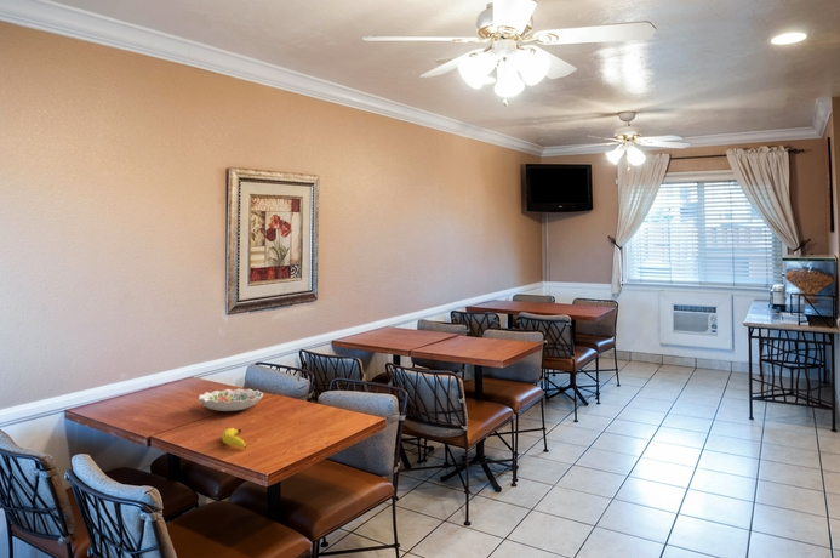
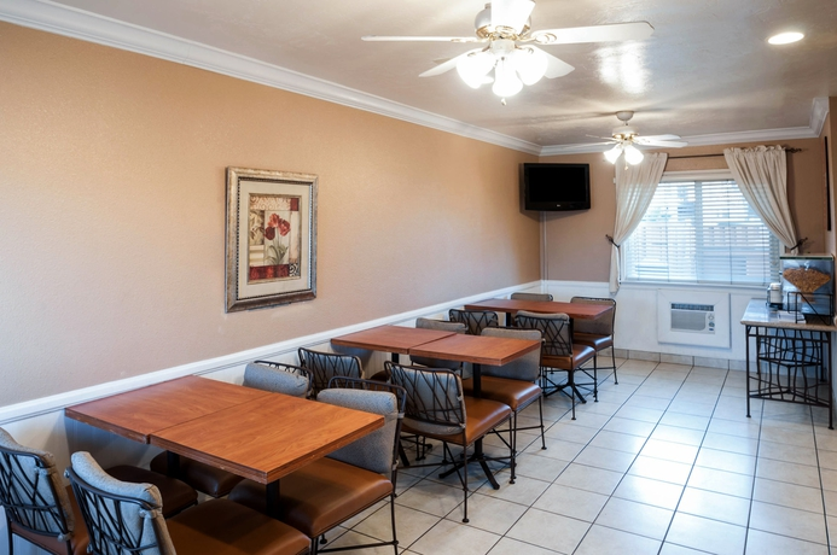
- banana (238, 437)
- decorative bowl (230, 400)
